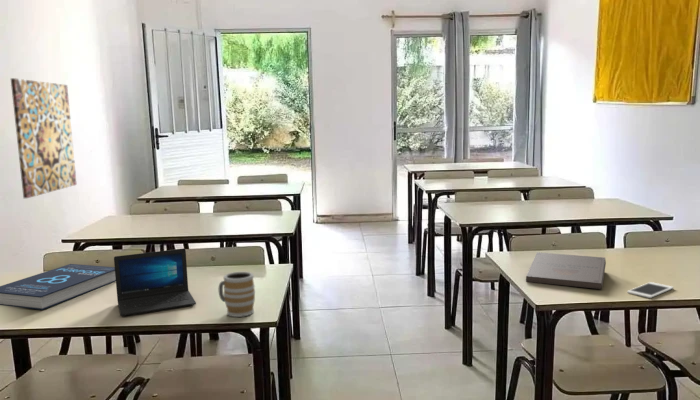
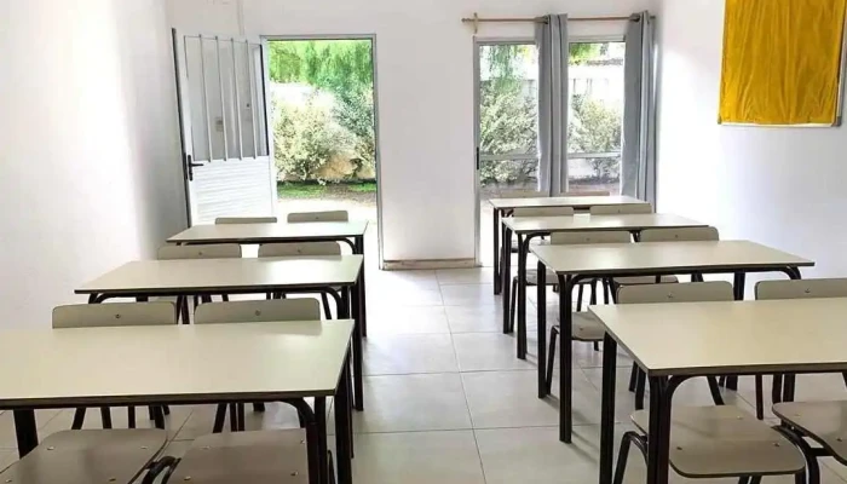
- cell phone (650, 289)
- book (56, 284)
- wall art (46, 137)
- mug (235, 293)
- laptop (154, 280)
- pizza box (566, 269)
